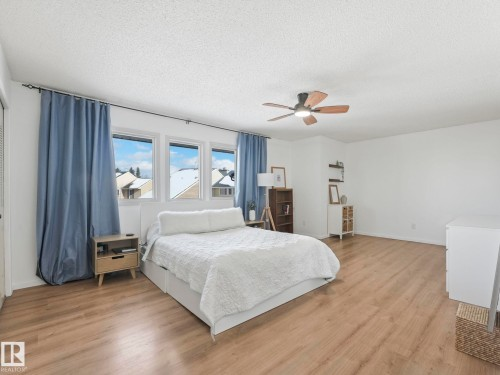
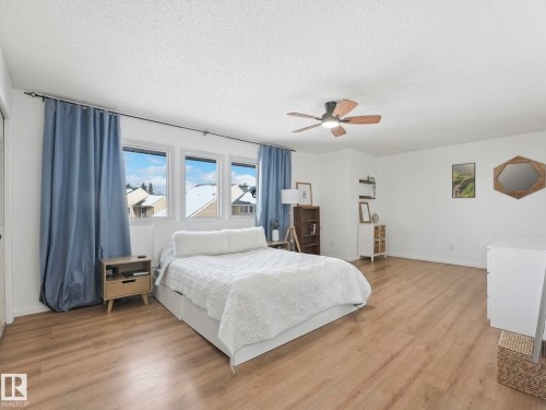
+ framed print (463, 180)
+ home mirror (518, 177)
